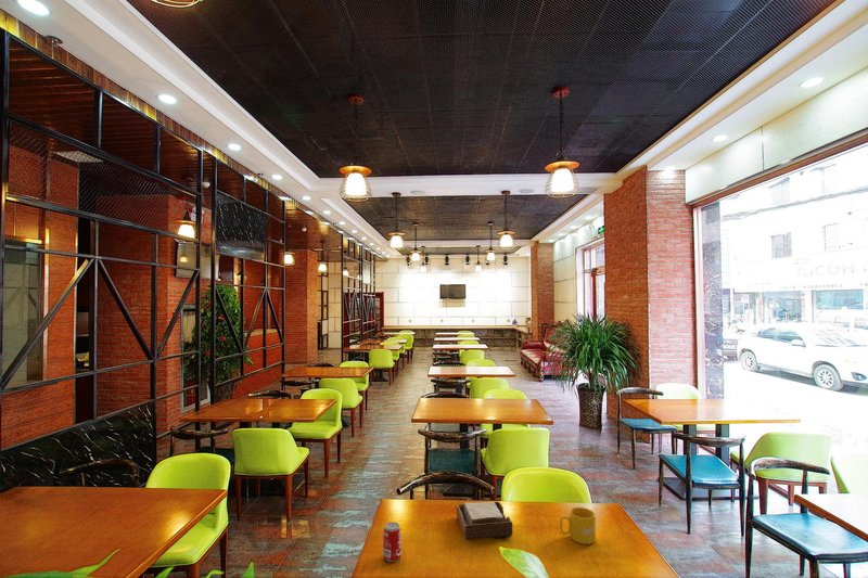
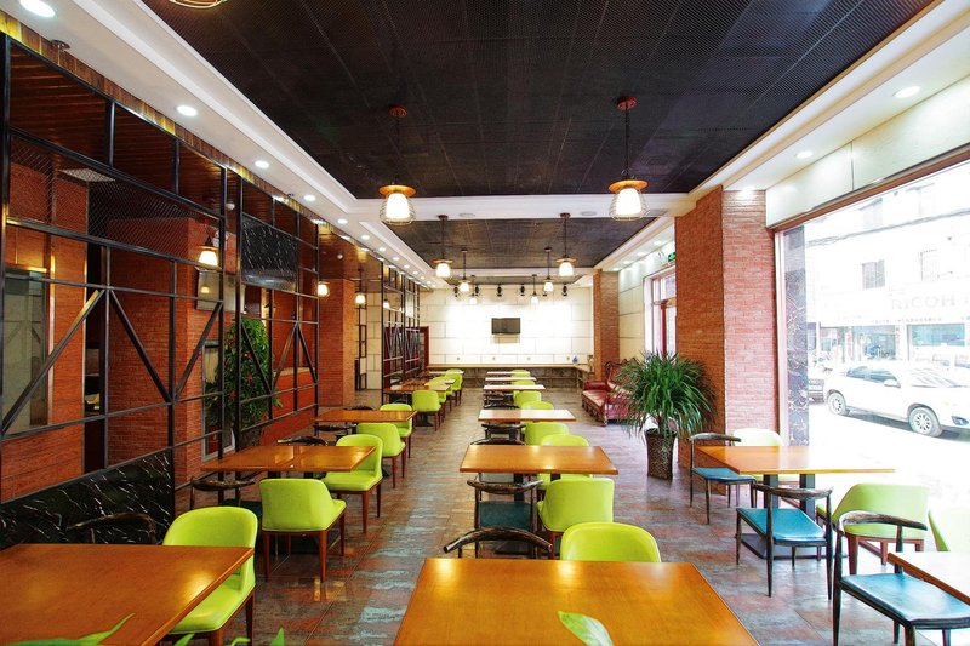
- beverage can (392, 541)
- mug (577, 525)
- napkin holder (483, 517)
